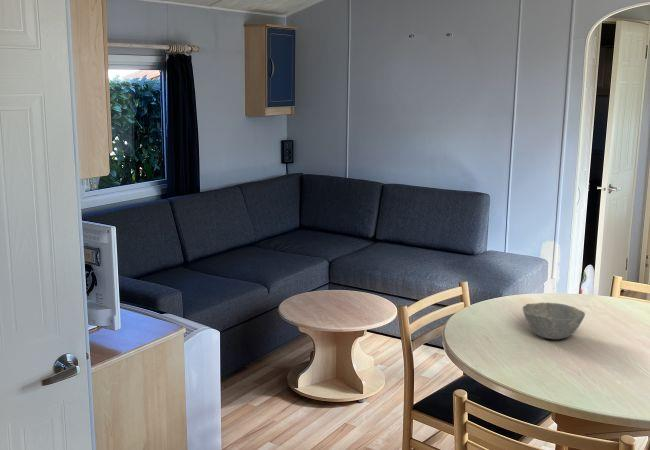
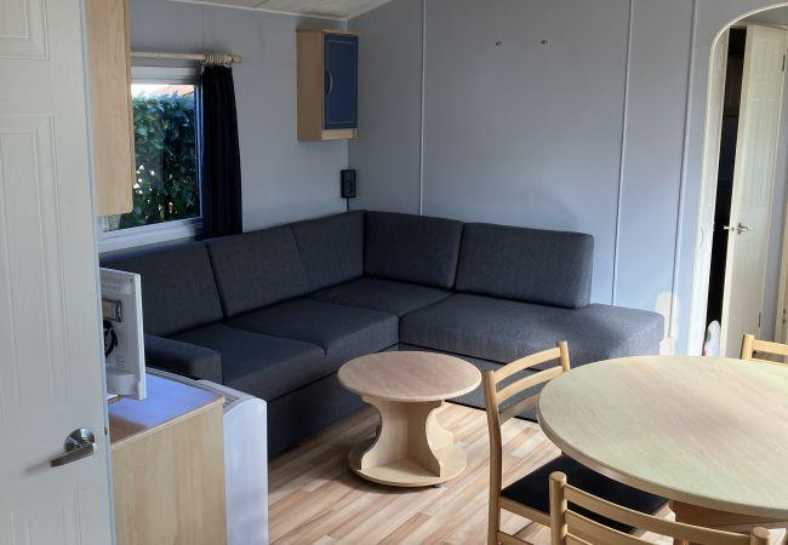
- bowl (552, 323)
